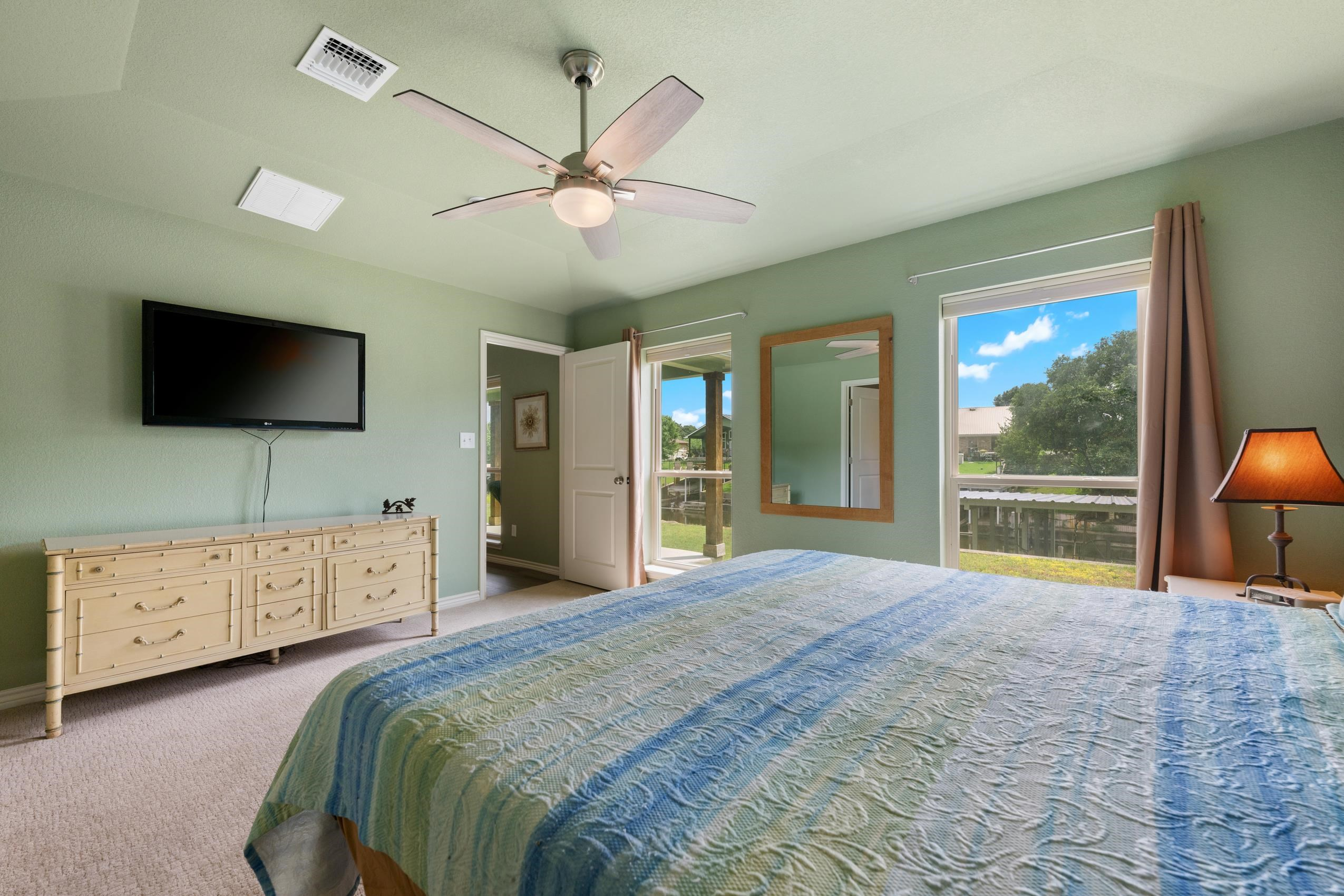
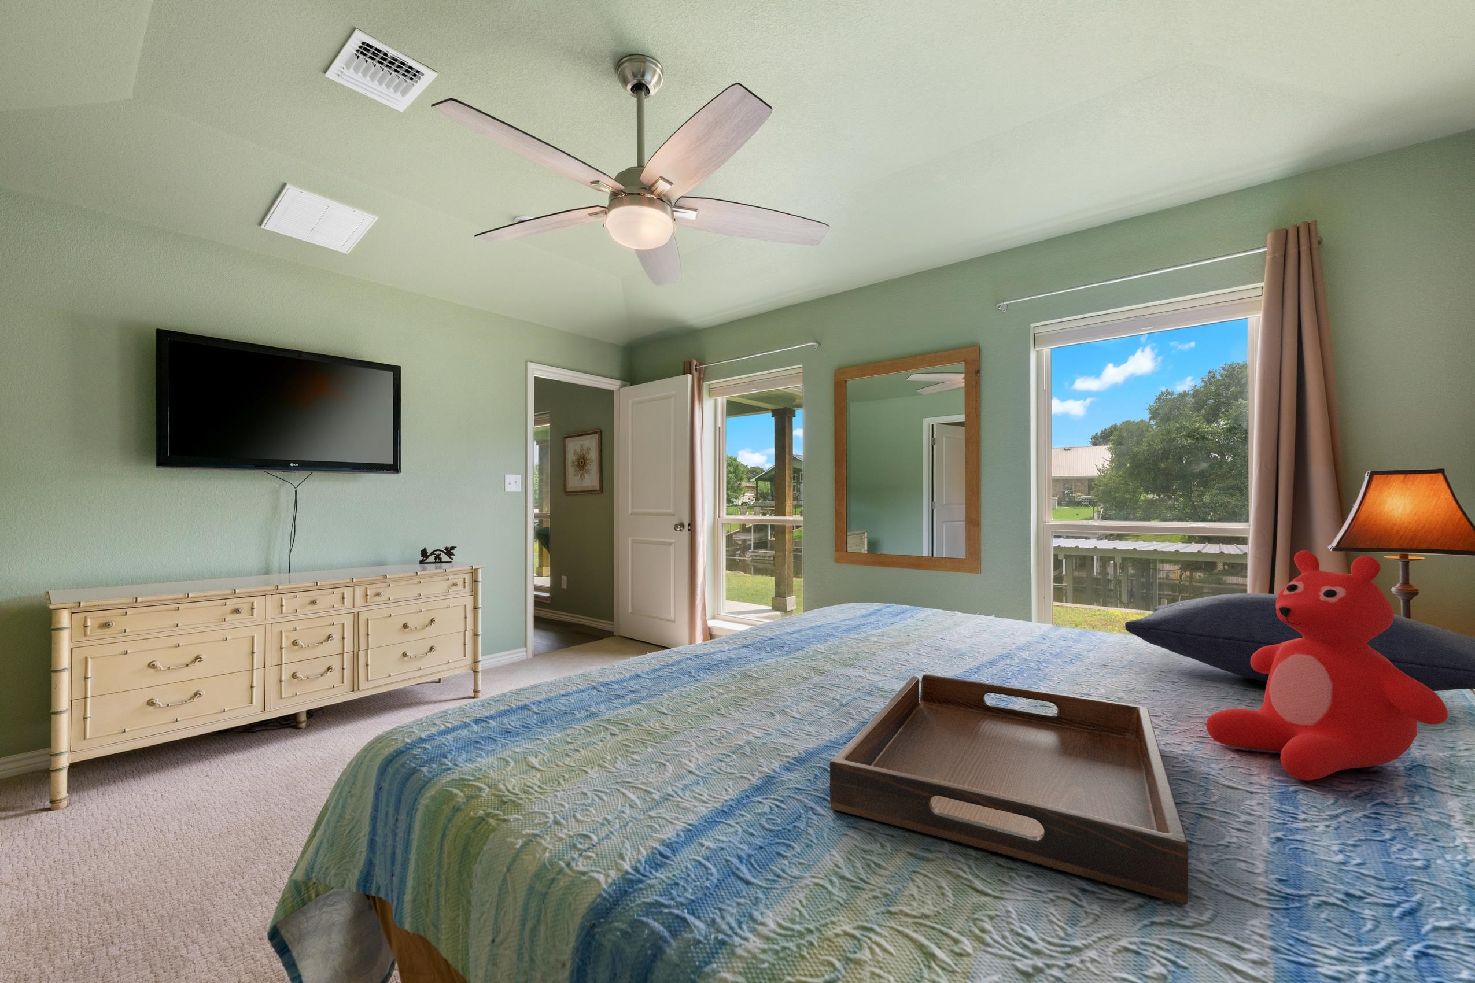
+ teddy bear (1307, 656)
+ serving tray (1007, 750)
+ pillow (1296, 639)
